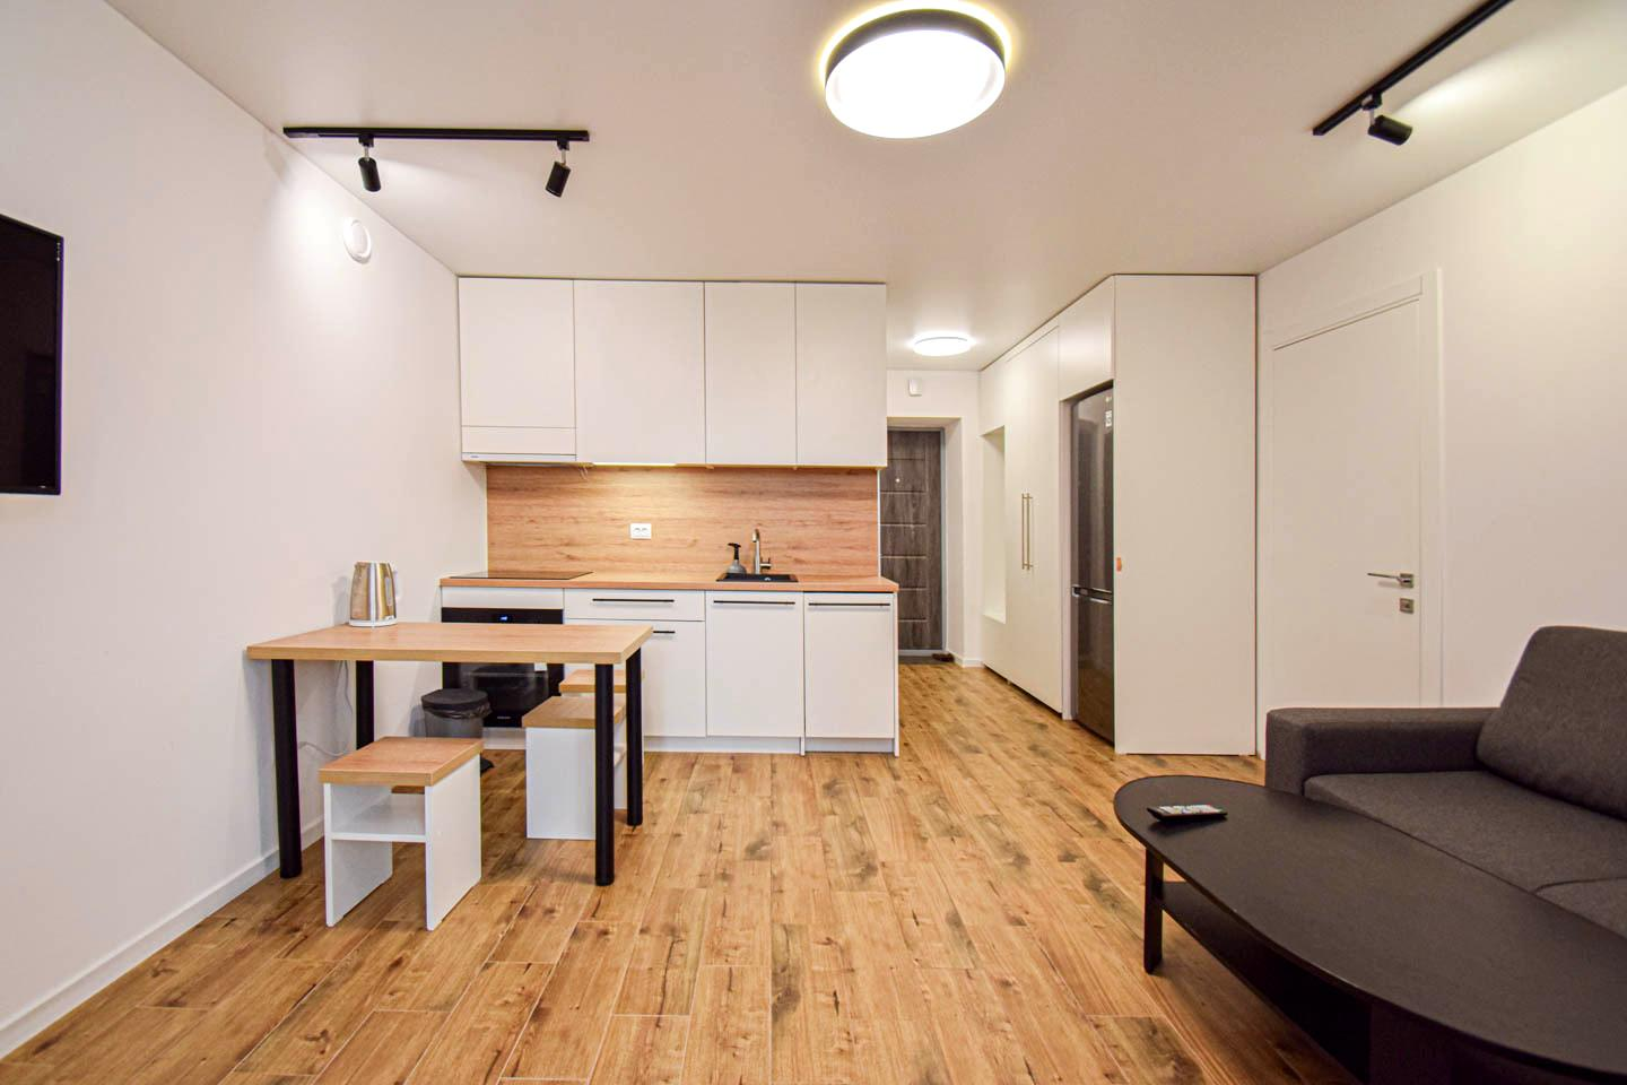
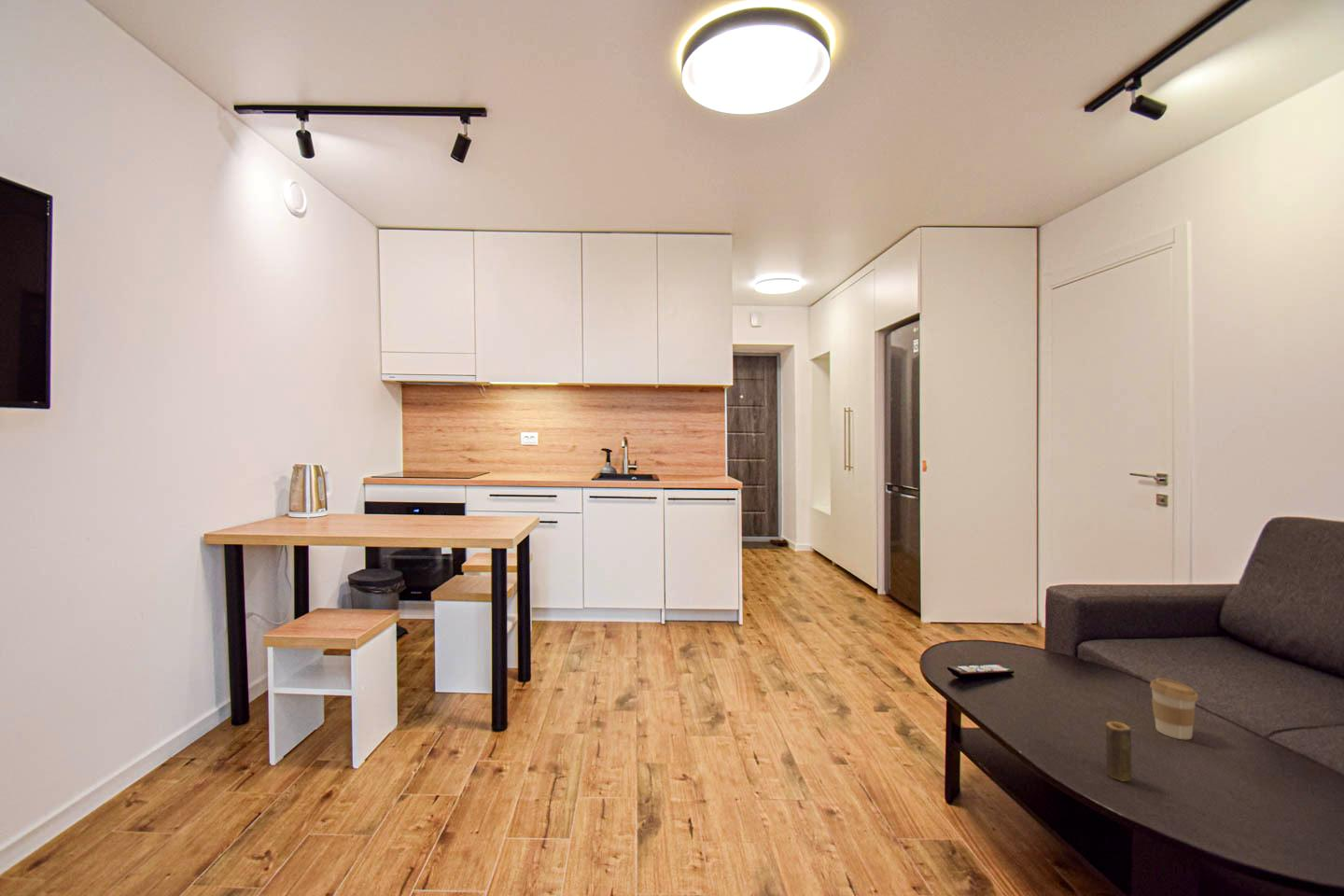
+ coffee cup (1173, 707)
+ candle (1118, 750)
